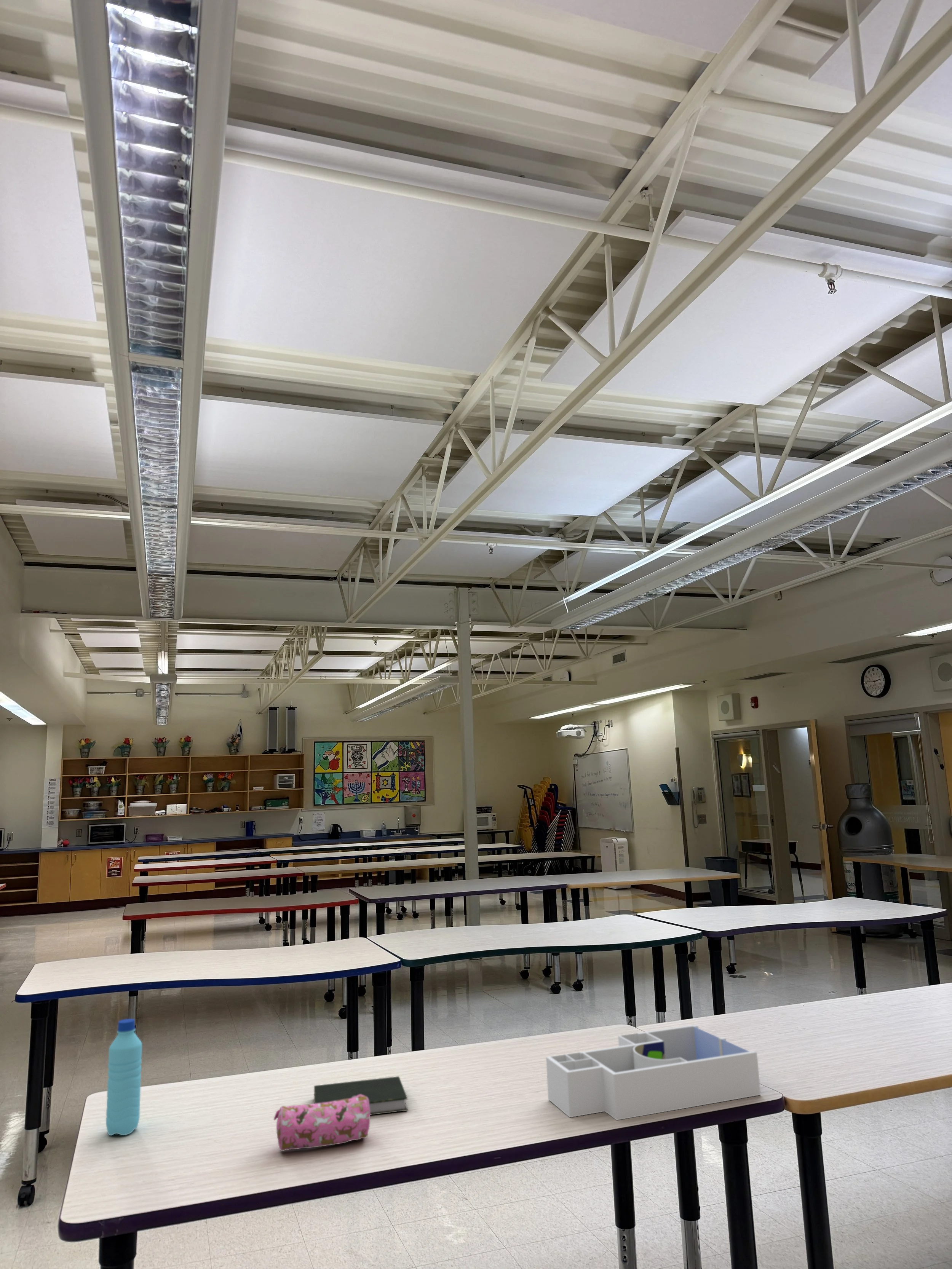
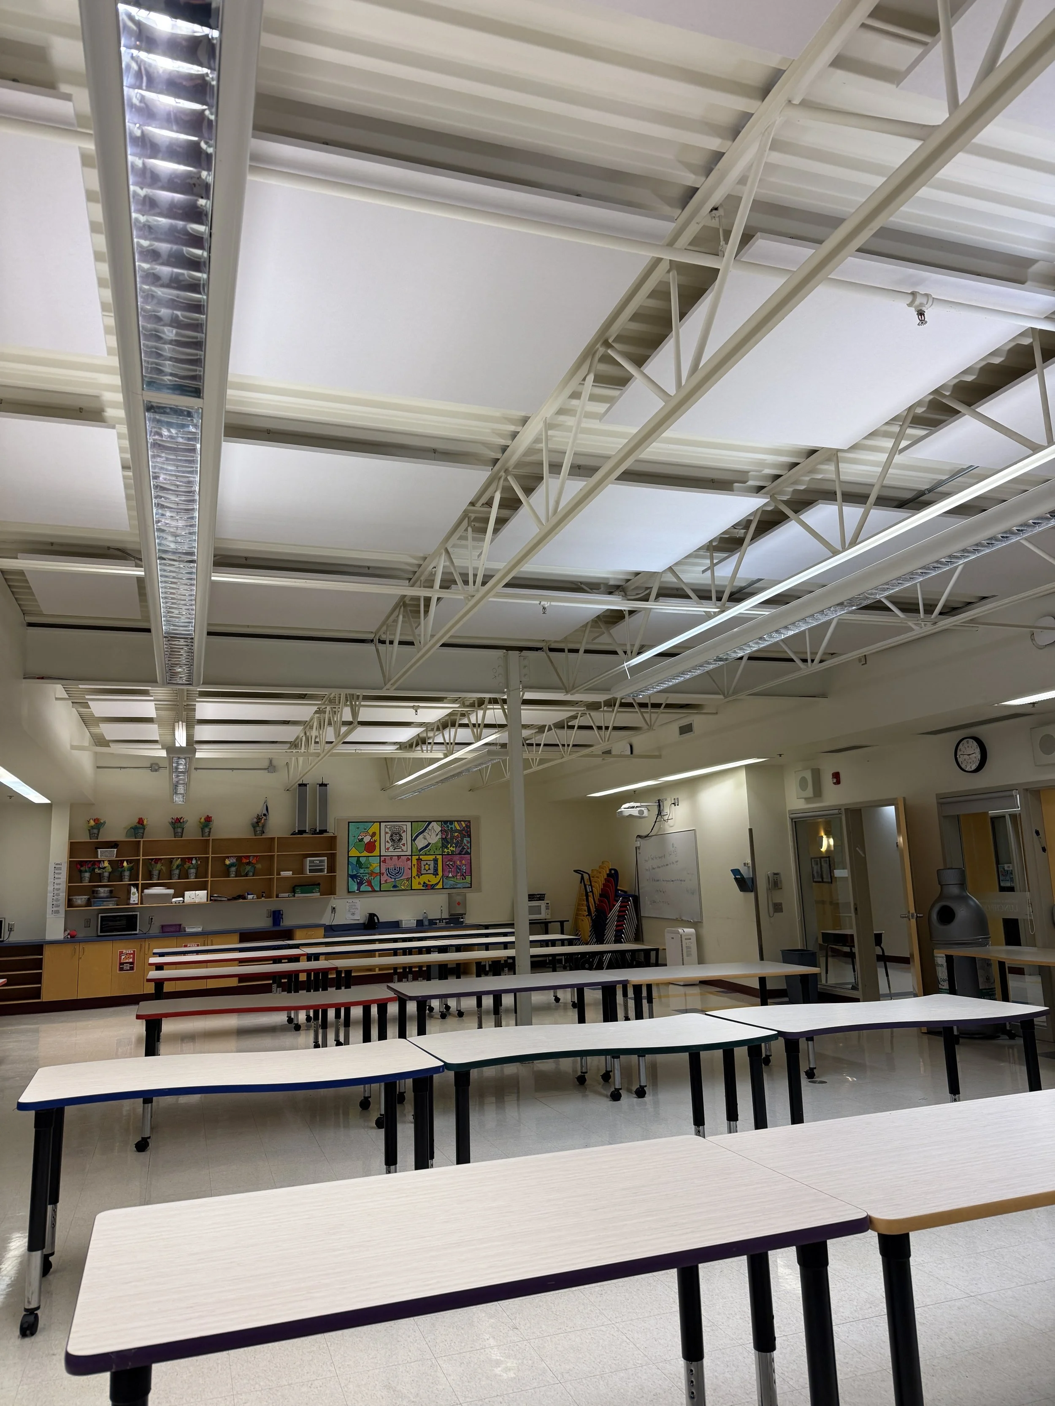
- pencil case (323, 1122)
- water bottle (125, 1075)
- desk organizer (644, 1070)
- book (359, 1095)
